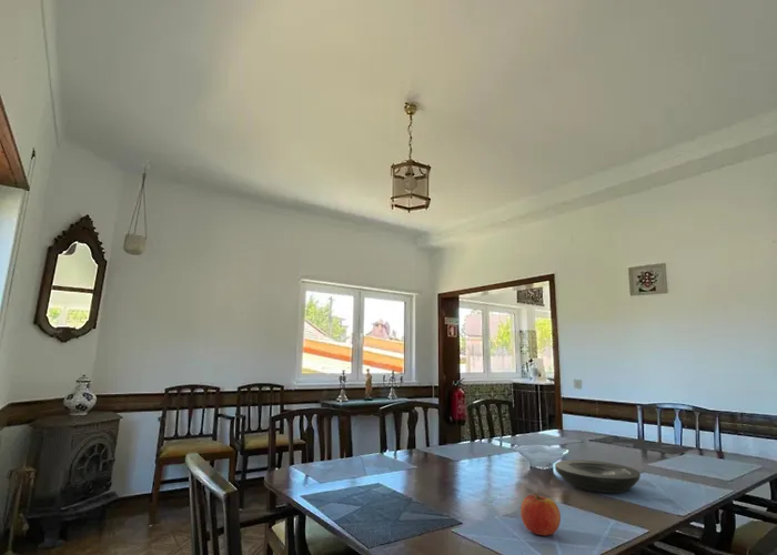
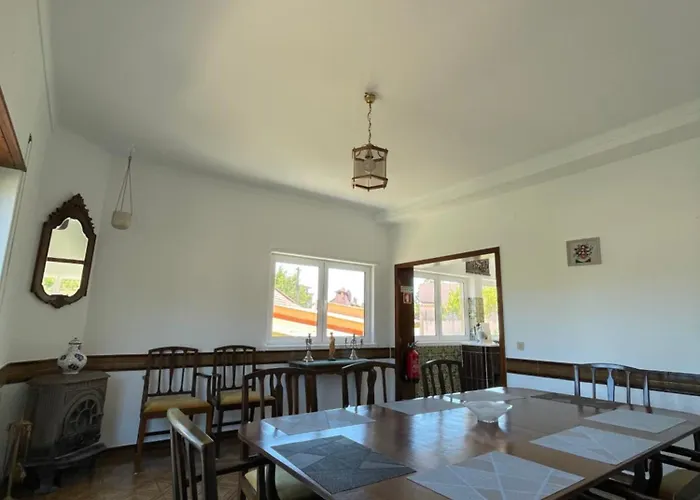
- fruit (539, 512)
- plate (596, 477)
